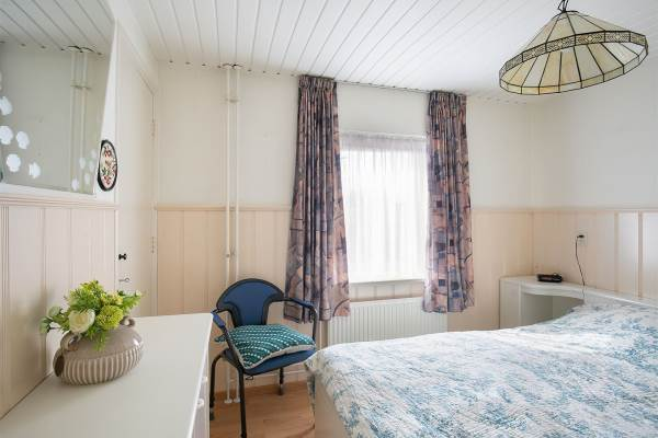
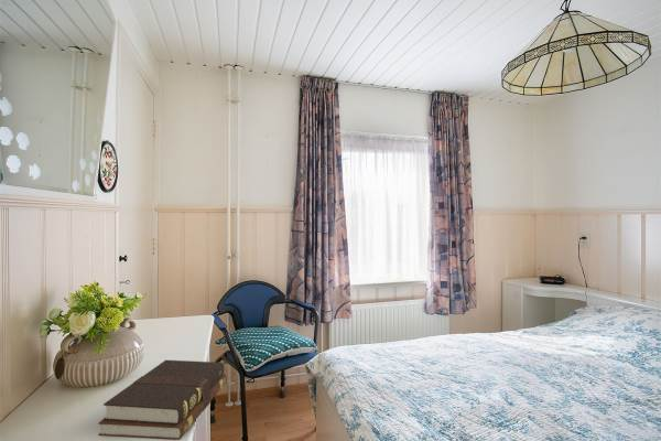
+ bible (171, 392)
